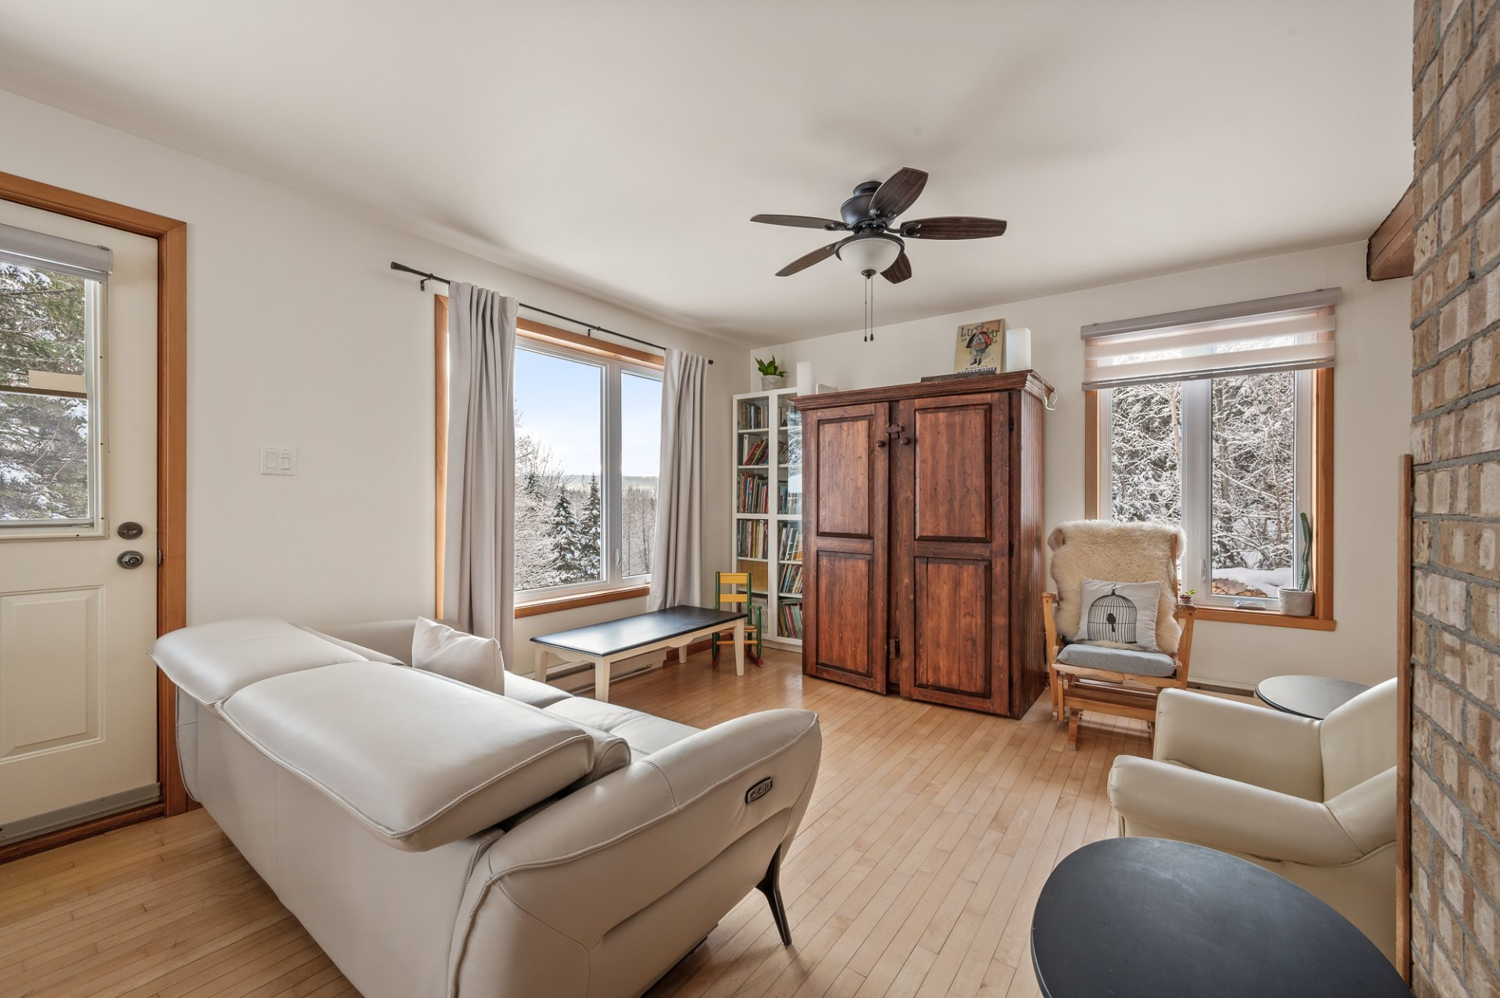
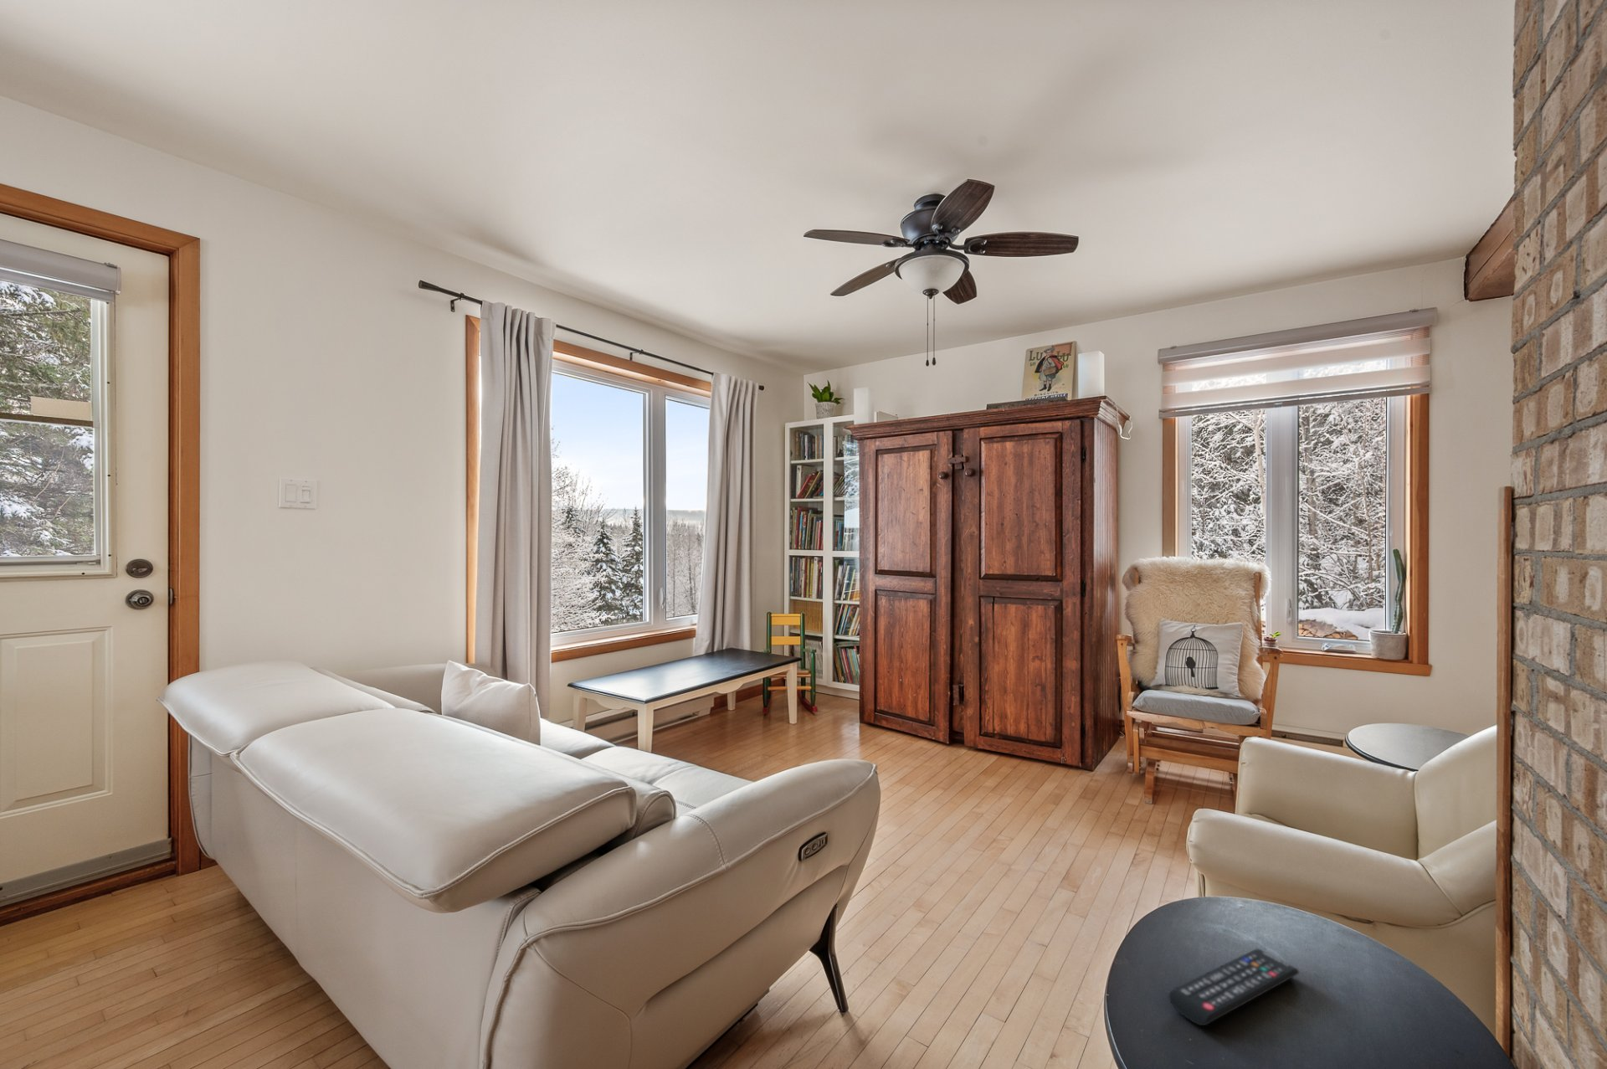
+ remote control (1236, 985)
